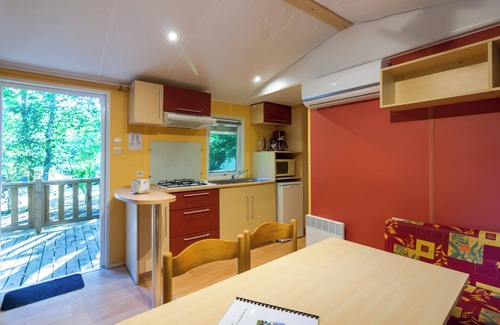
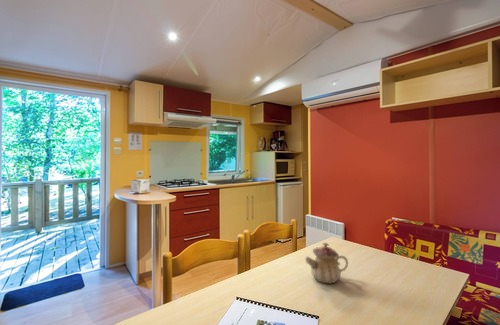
+ teapot (327, 260)
